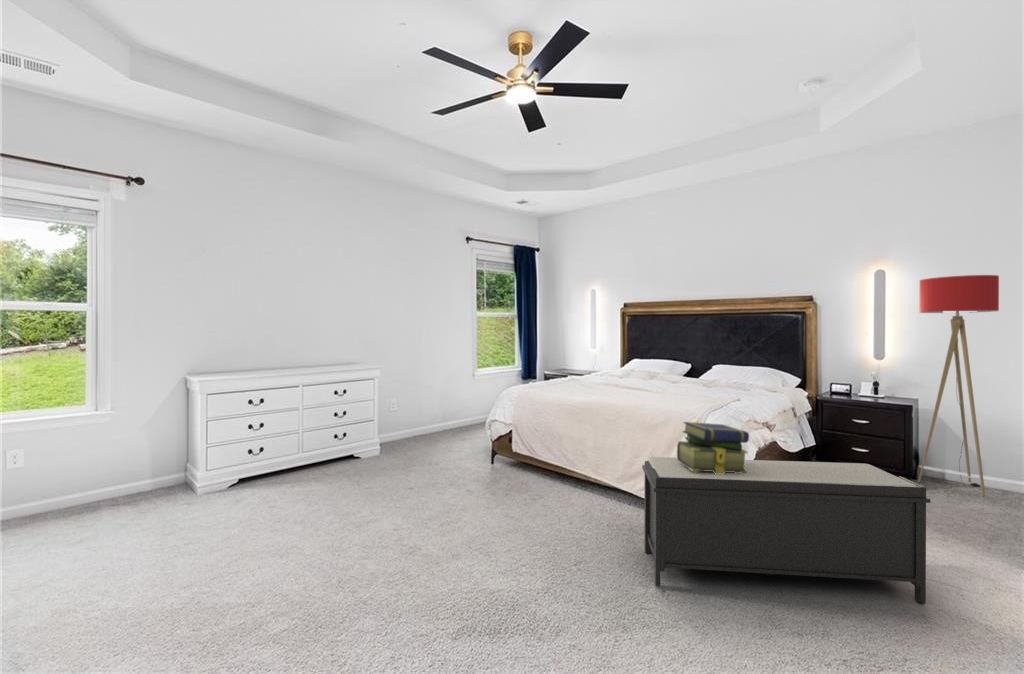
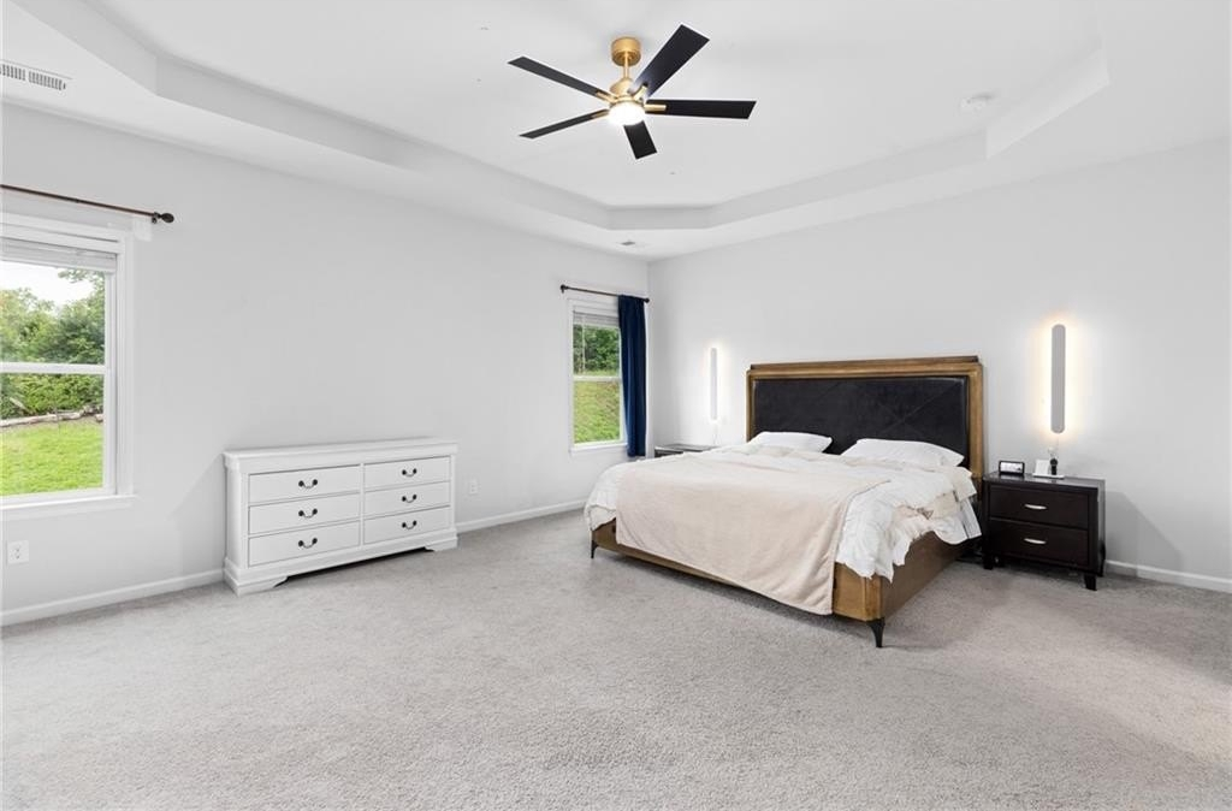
- floor lamp (957, 382)
- stack of books (712, 445)
- bench (769, 522)
